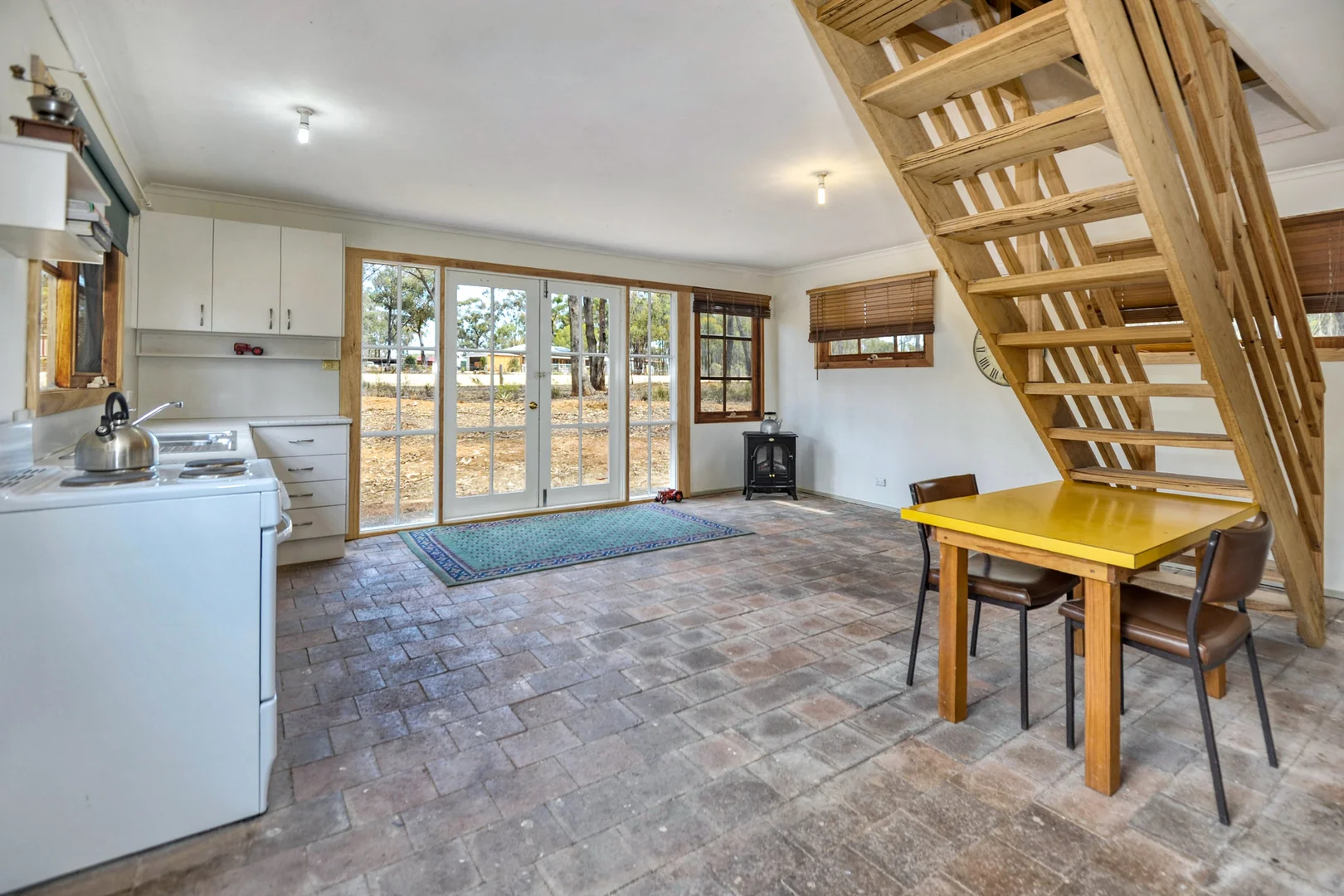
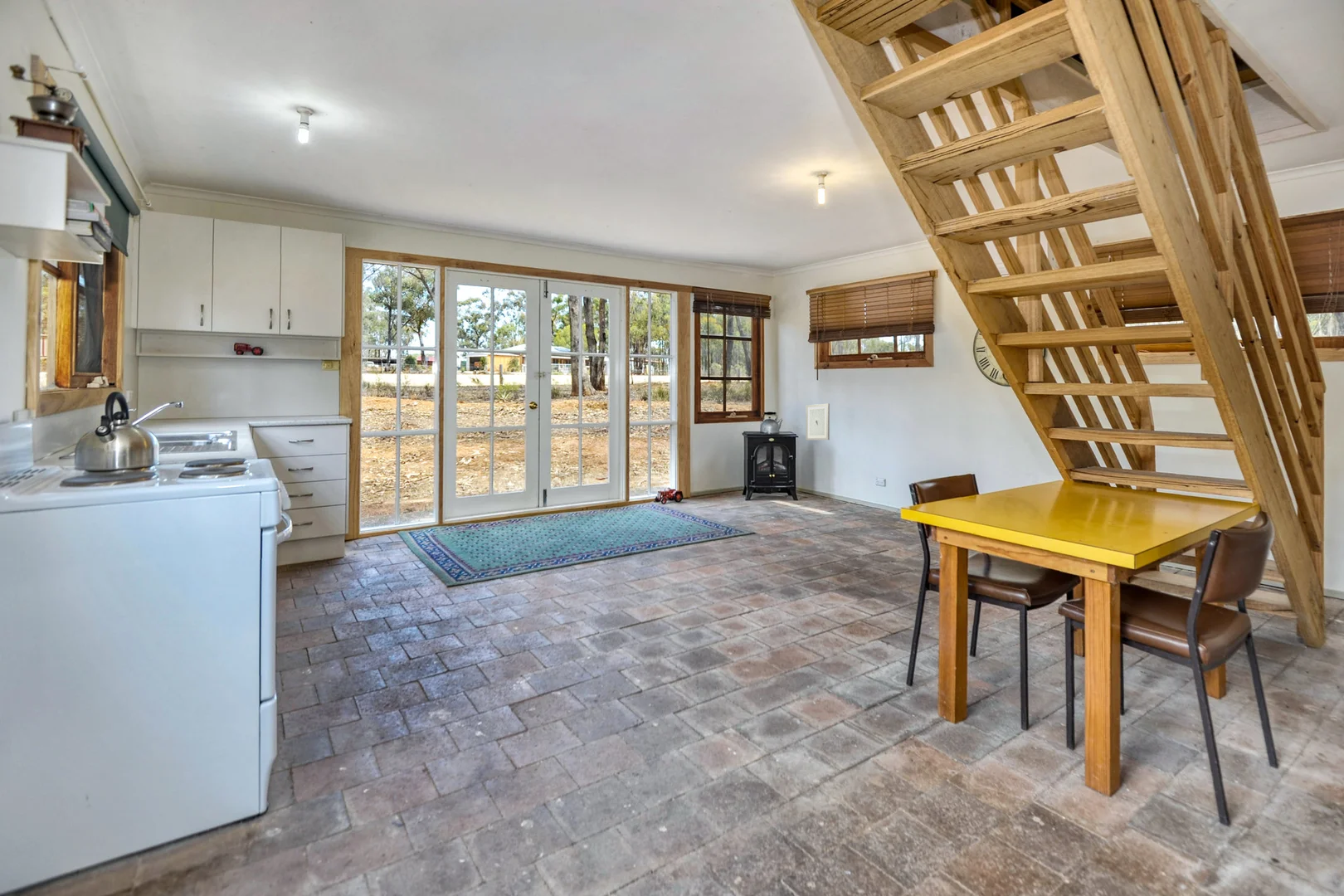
+ wall art (817, 422)
